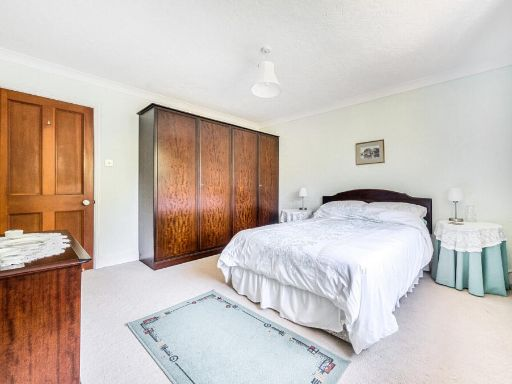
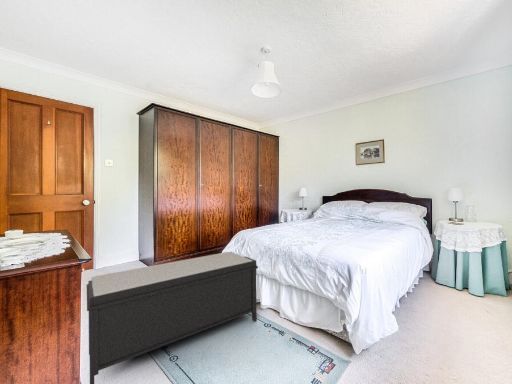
+ bench (181, 301)
